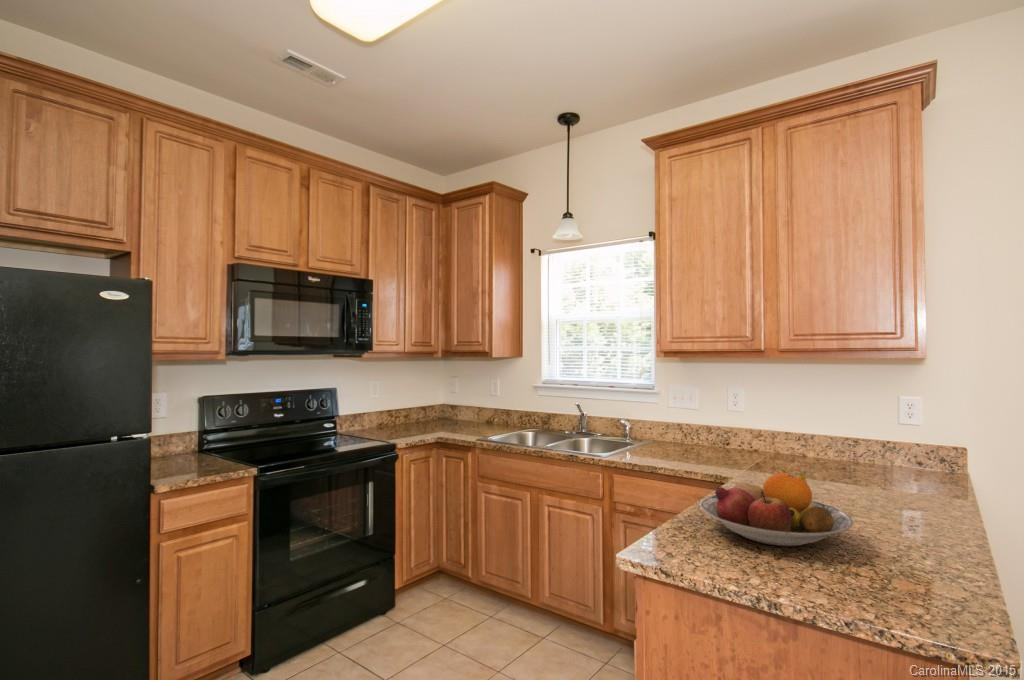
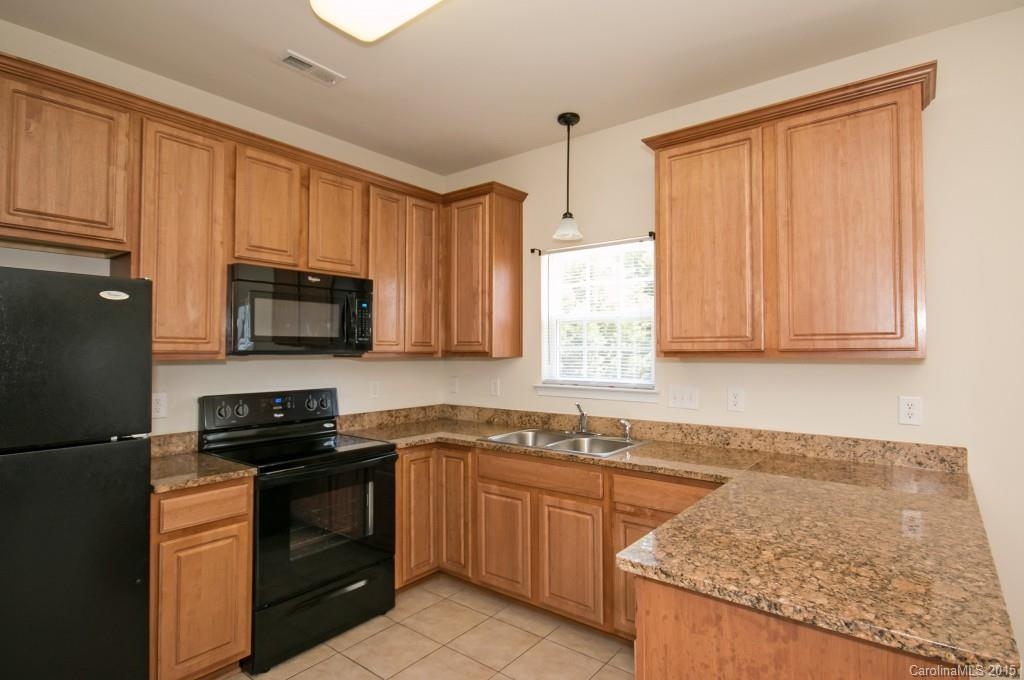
- fruit bowl (772, 504)
